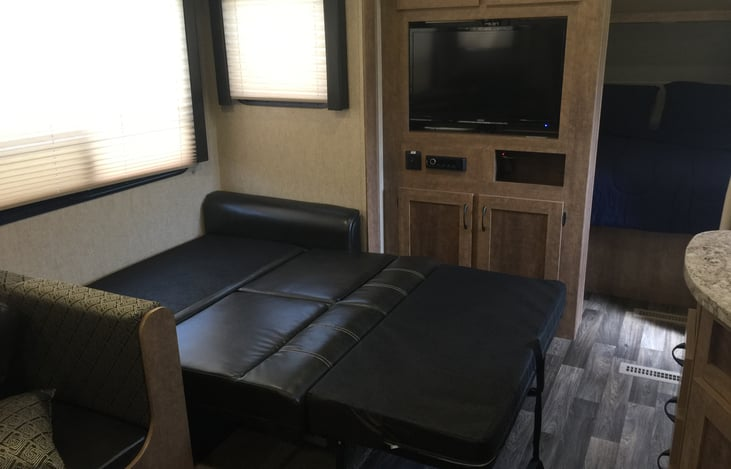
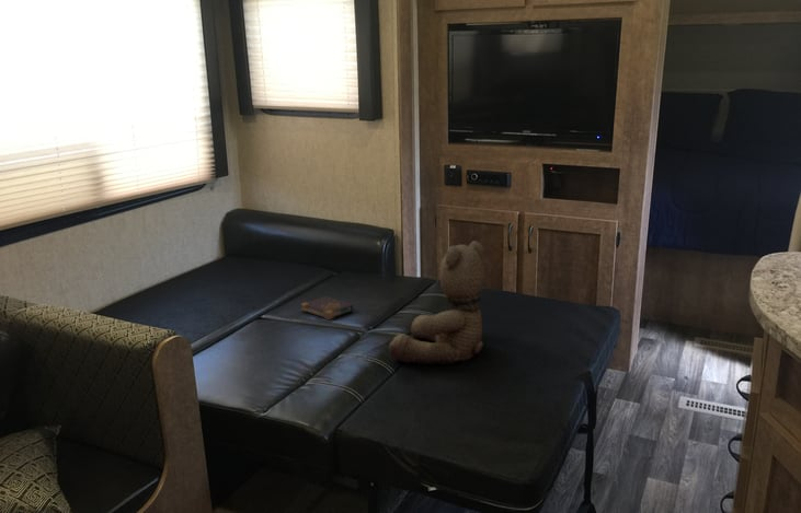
+ teddy bear (444, 293)
+ book (327, 307)
